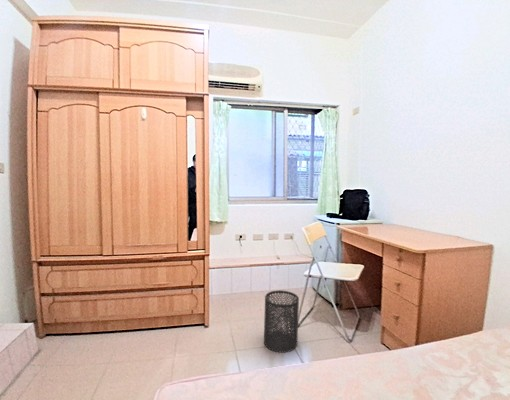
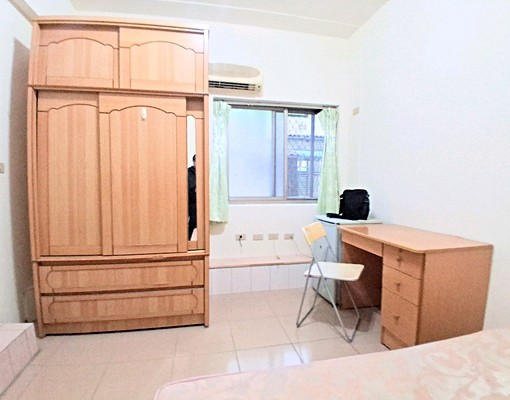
- trash can (281, 319)
